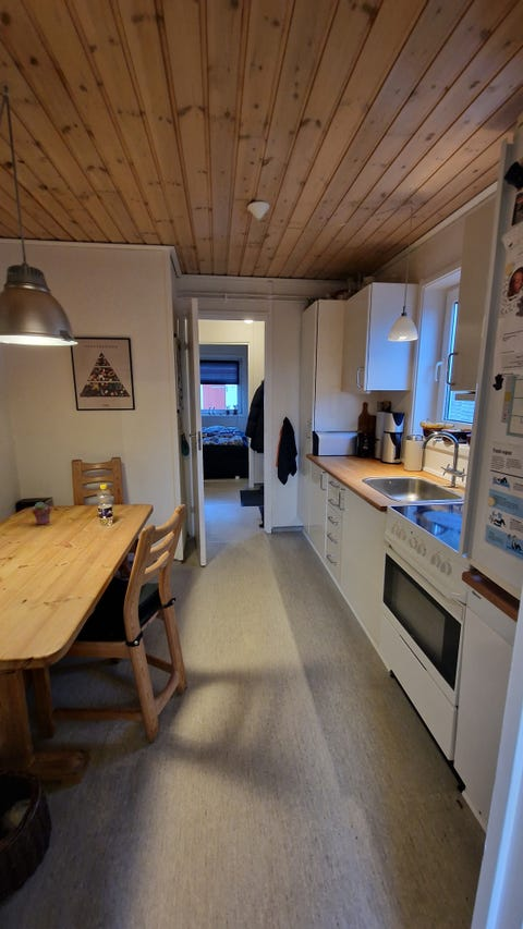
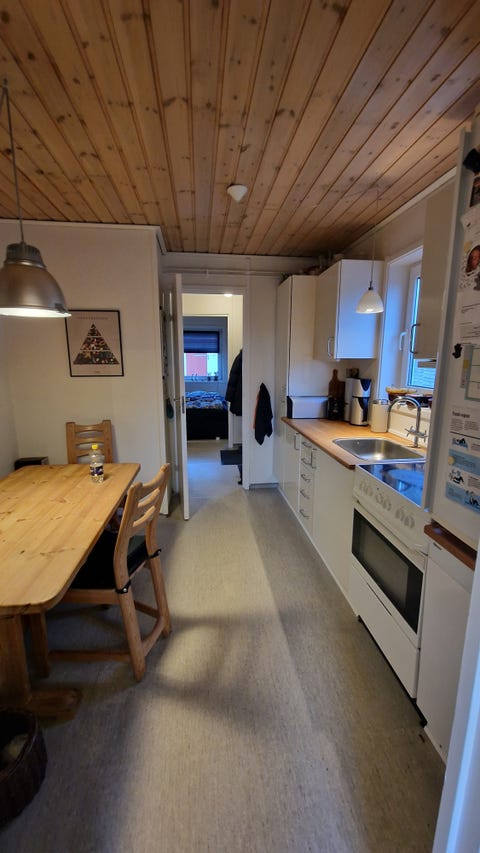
- potted succulent (41, 512)
